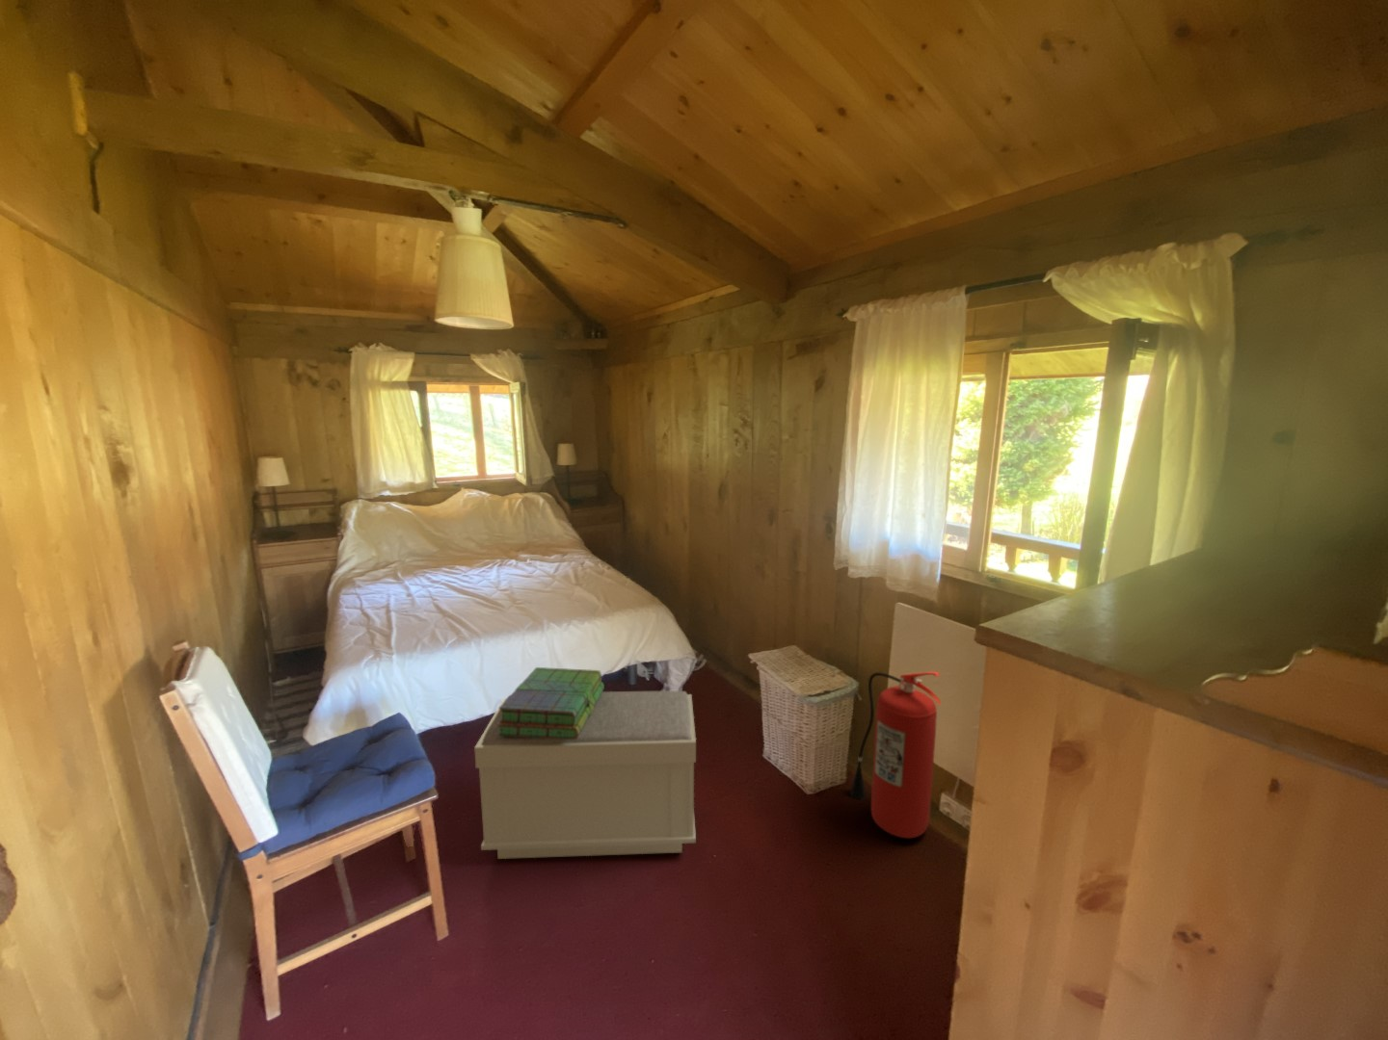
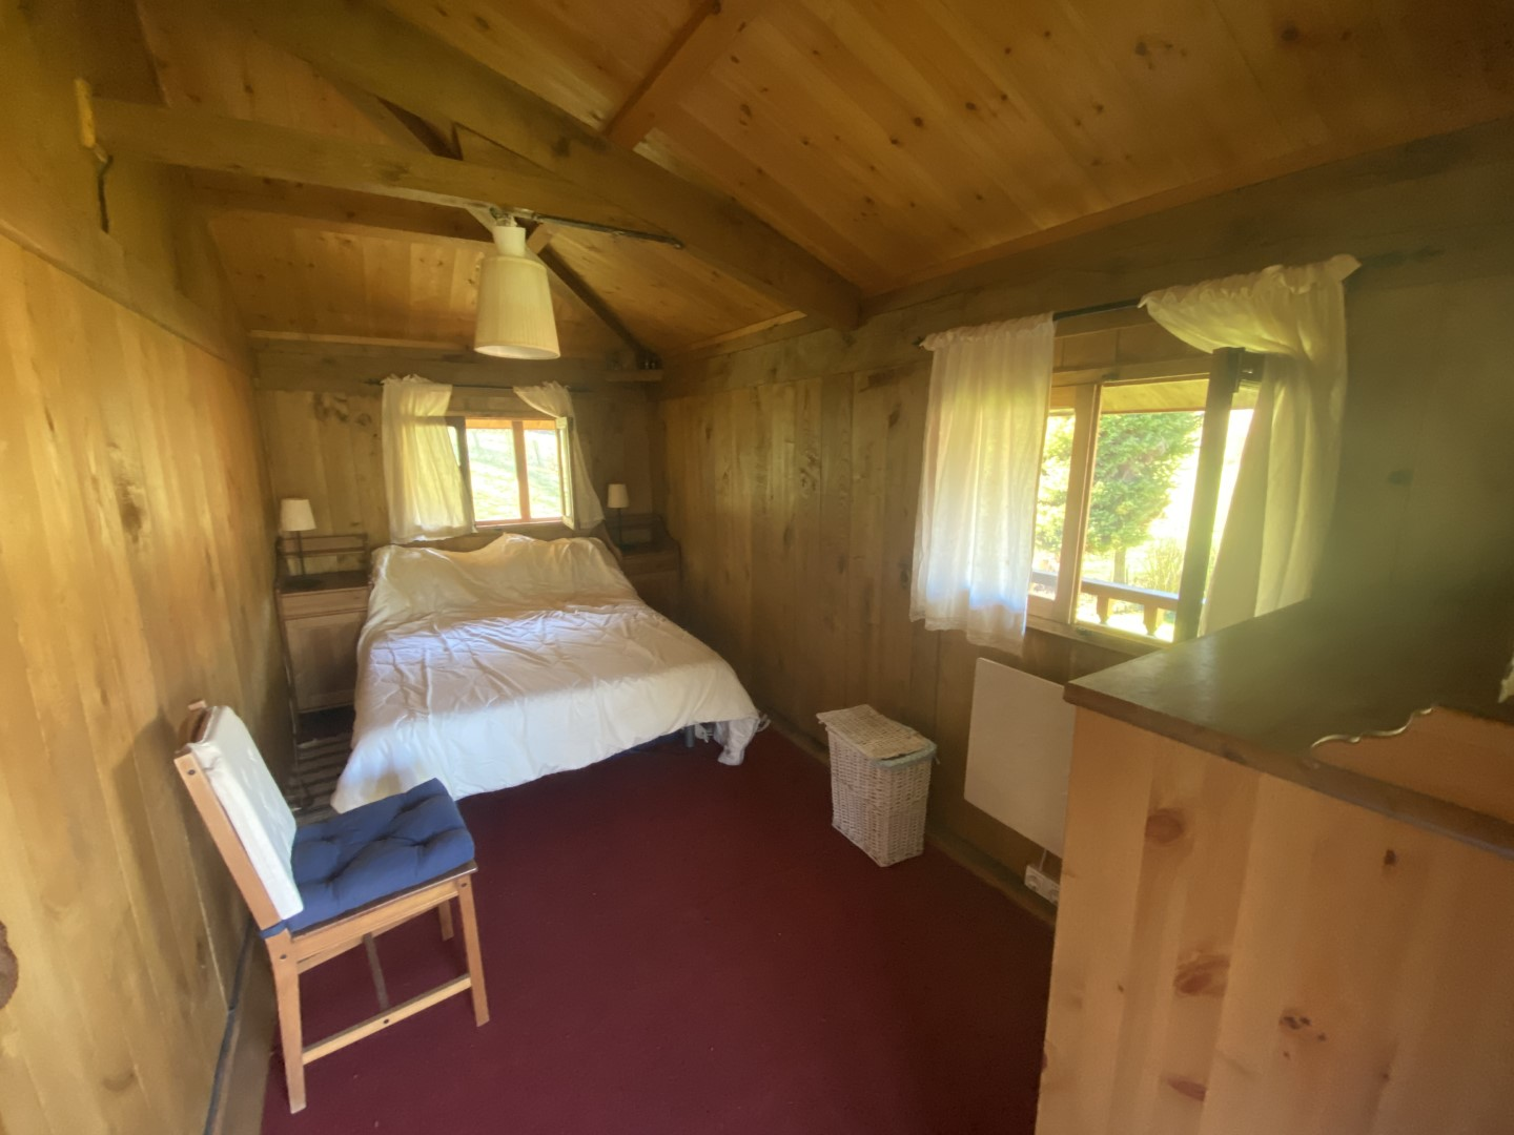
- stack of books (553, 699)
- fire extinguisher (893, 738)
- bench (593, 768)
